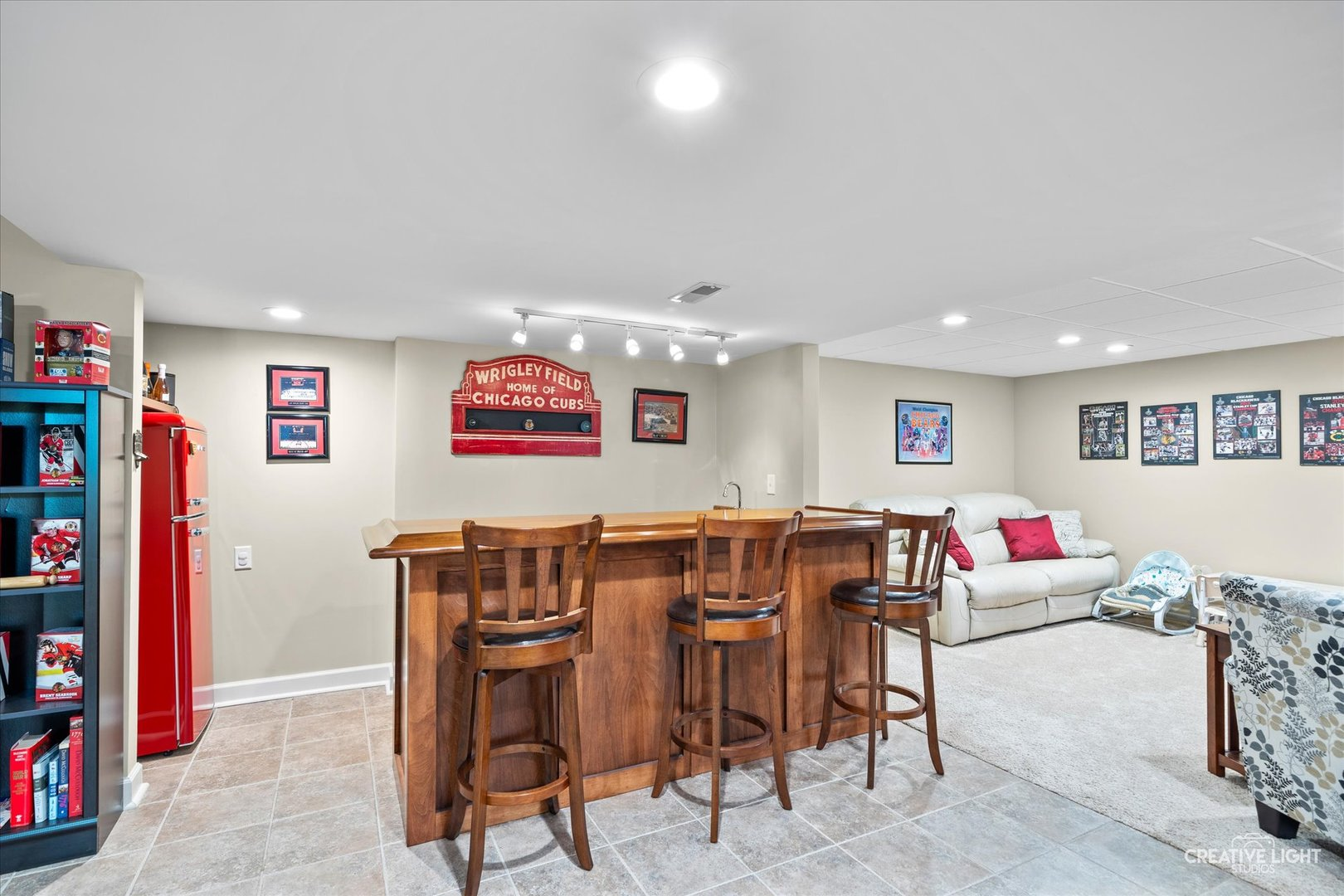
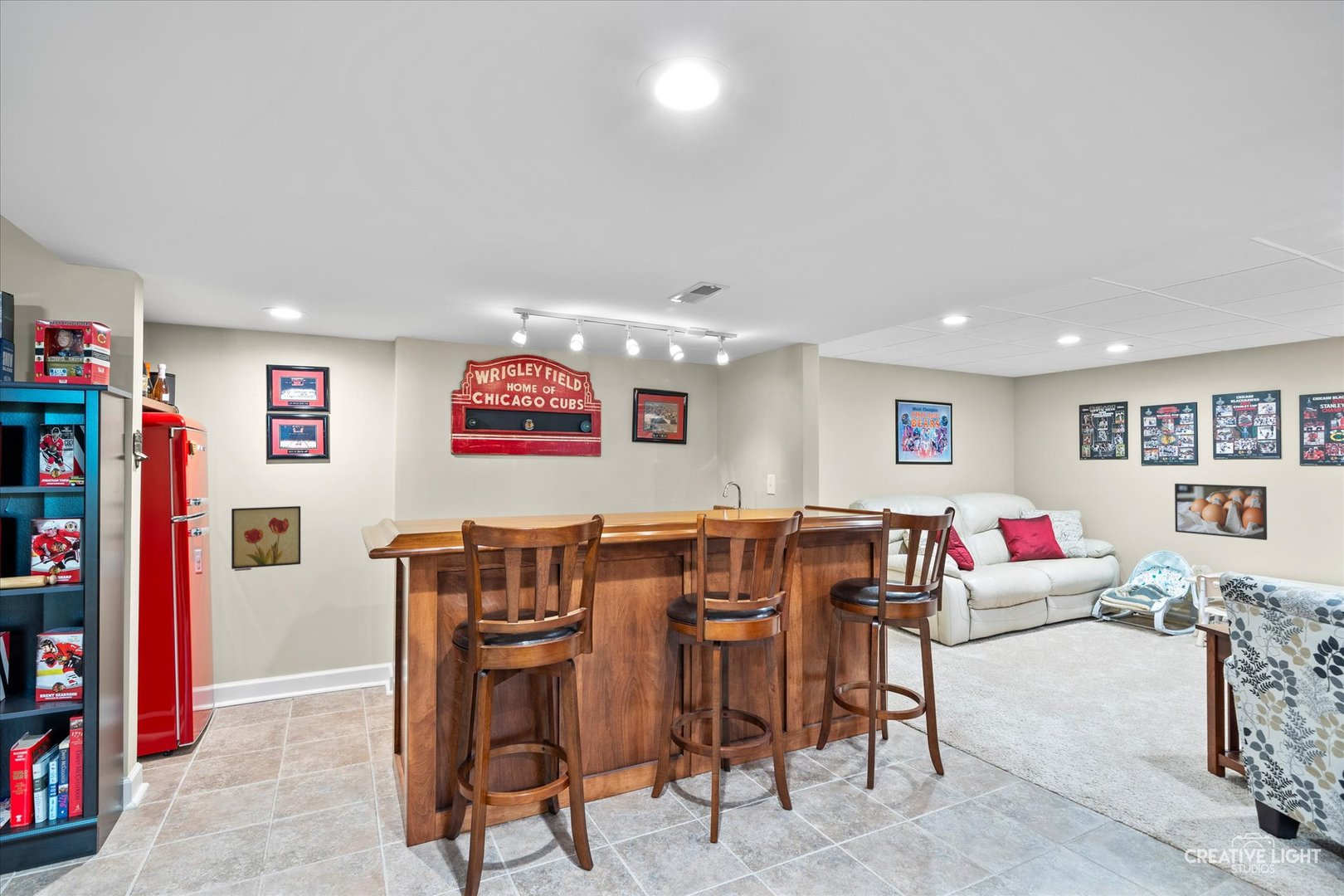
+ wall art (266, 536)
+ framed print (1218, 510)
